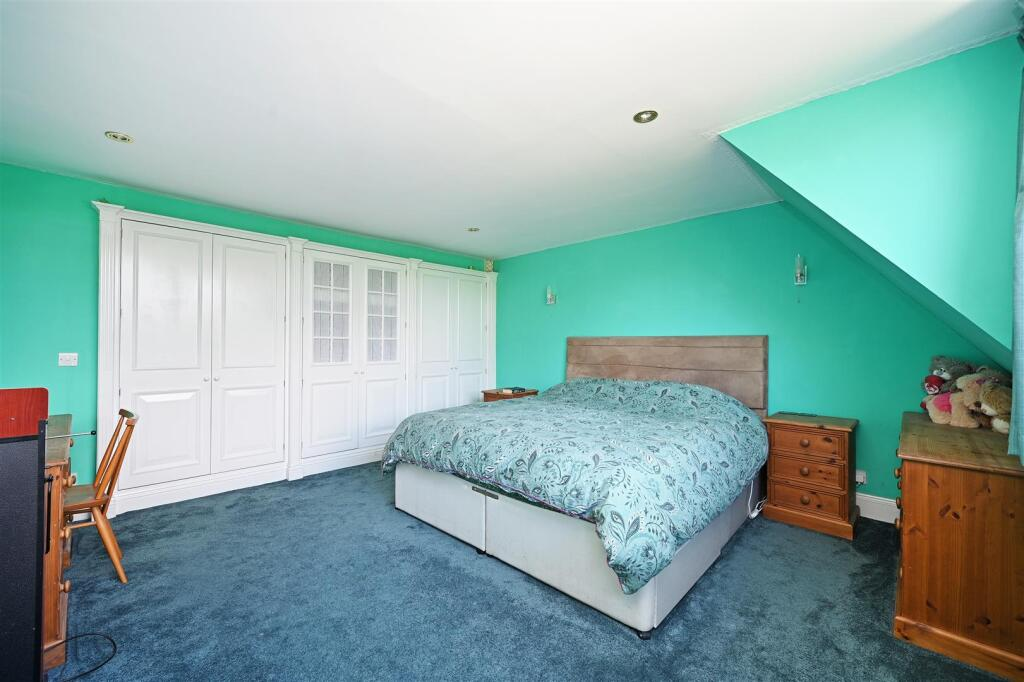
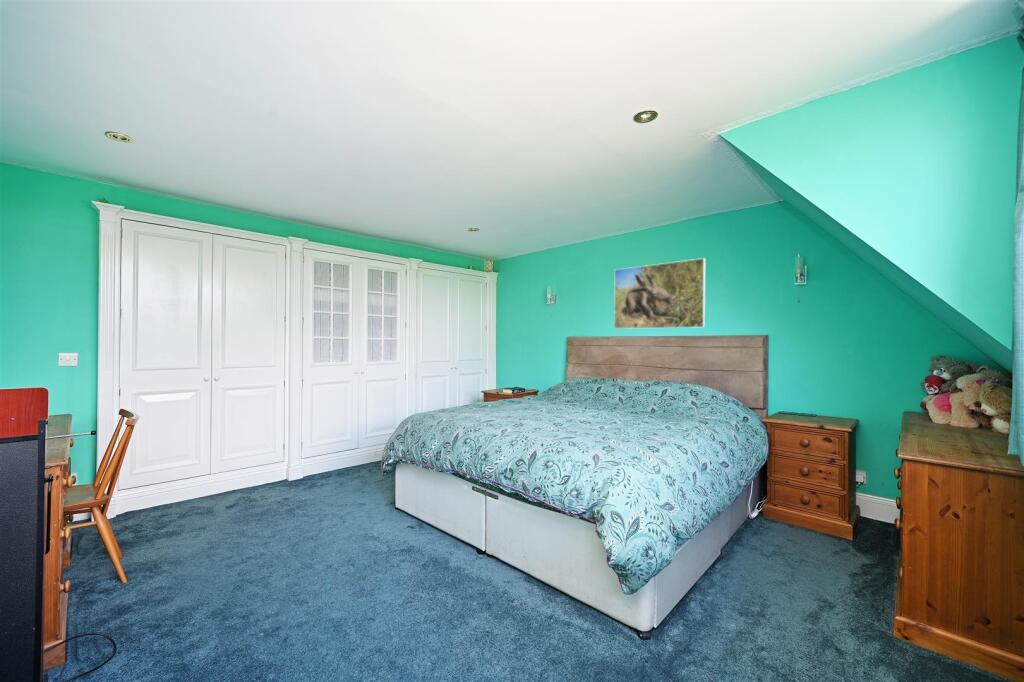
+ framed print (656, 296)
